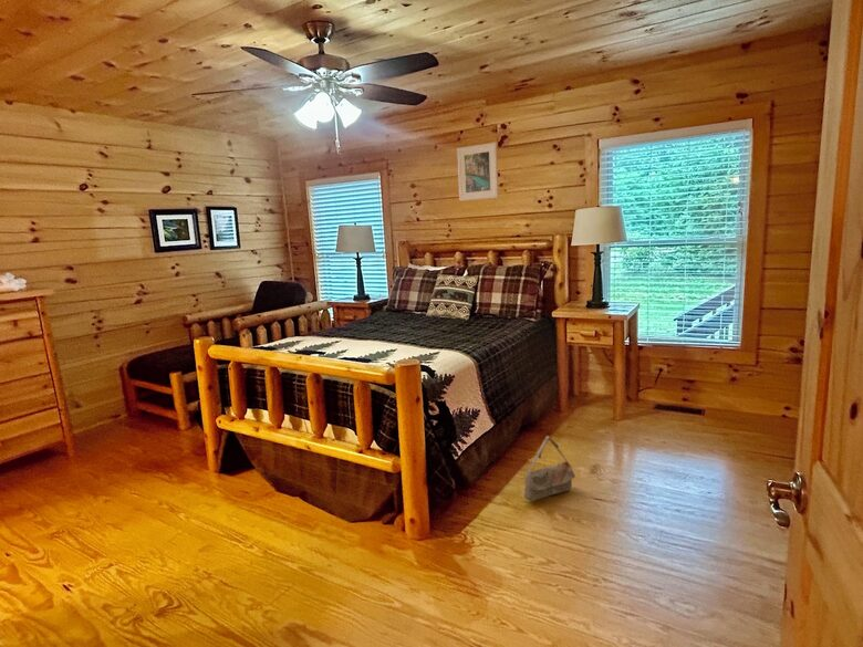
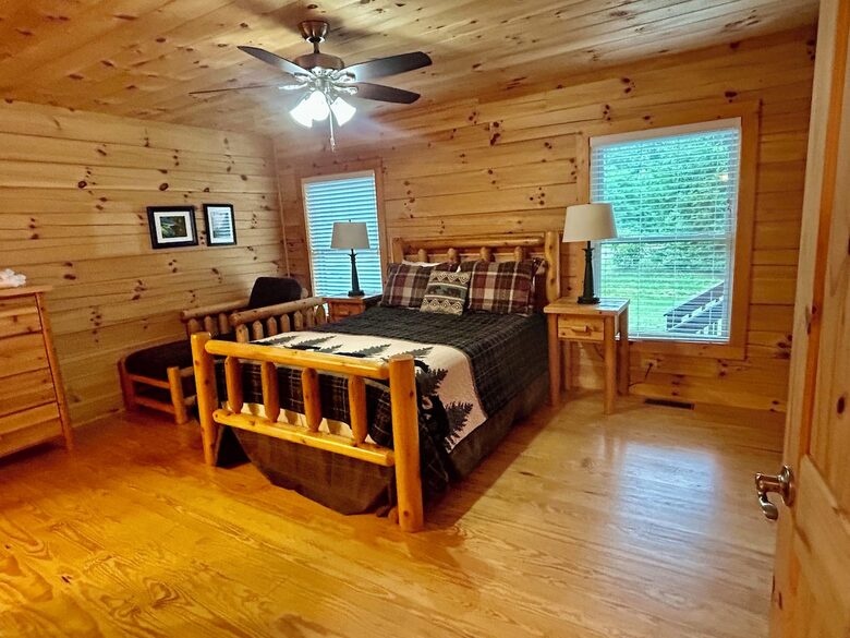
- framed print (477, 173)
- bag (548, 467)
